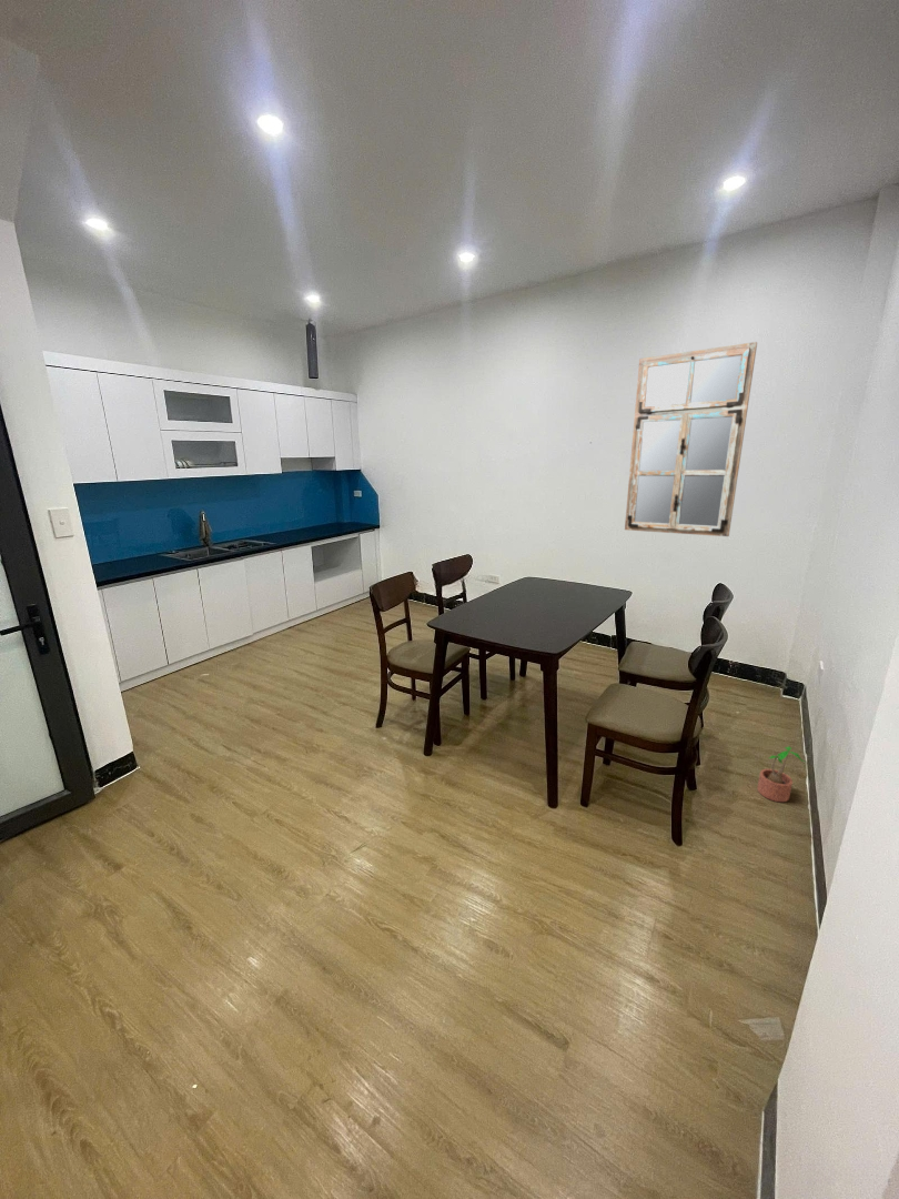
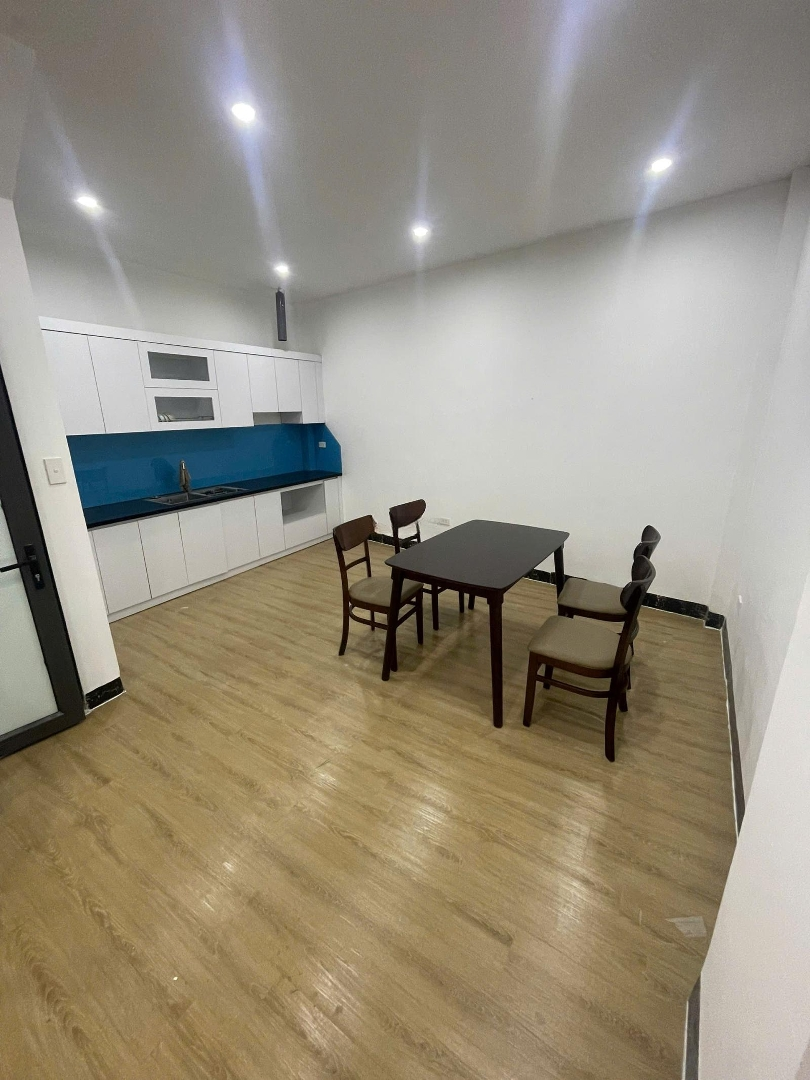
- mirror (683, 446)
- potted plant (781, 772)
